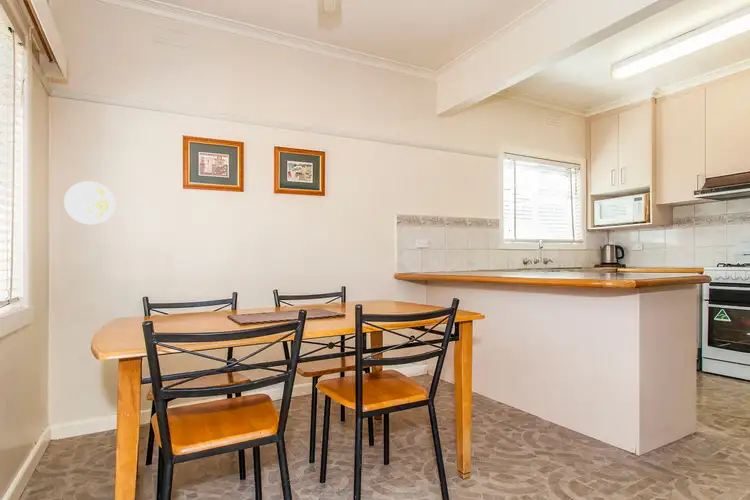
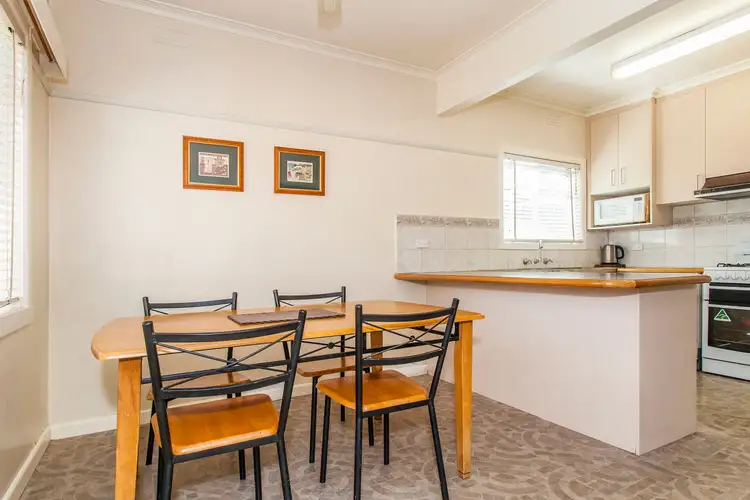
- decorative plate (90, 202)
